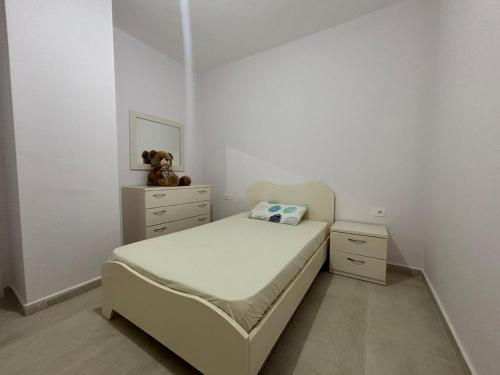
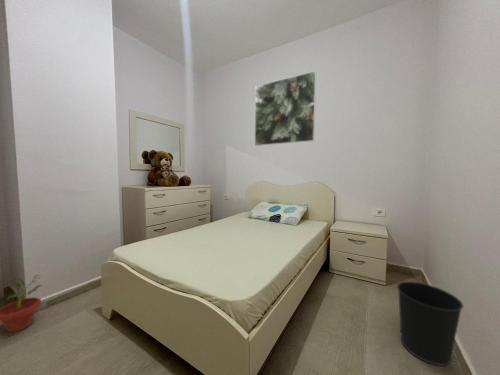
+ potted plant (20, 301)
+ wastebasket (425, 321)
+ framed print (282, 111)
